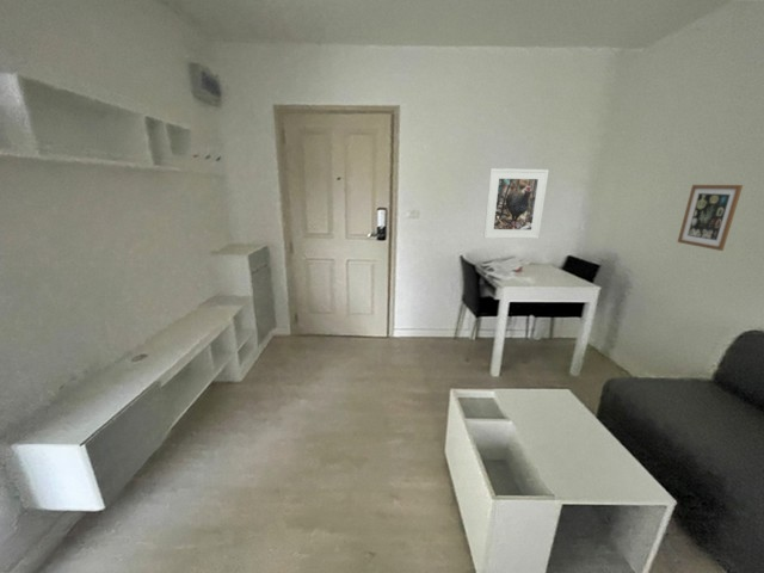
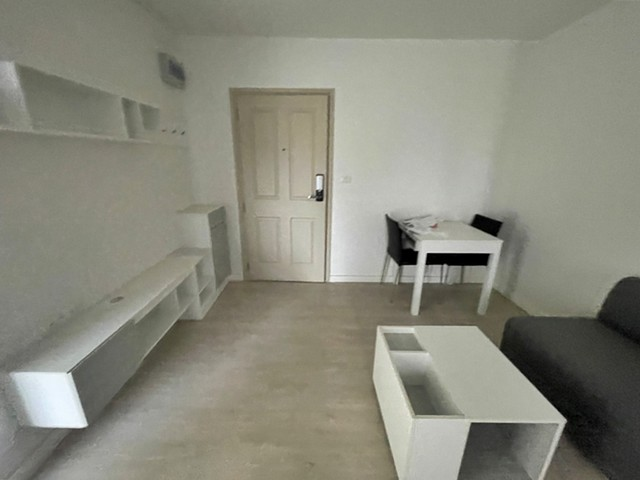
- wall art (707, 216)
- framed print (515, 204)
